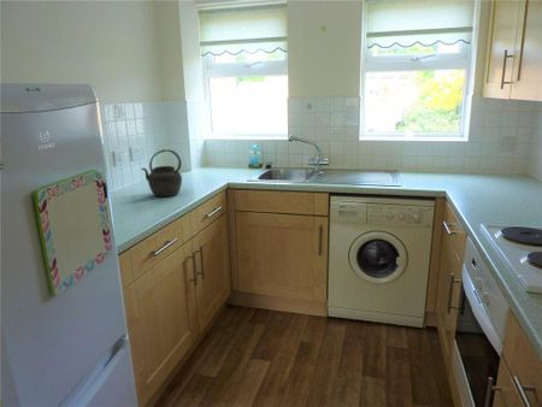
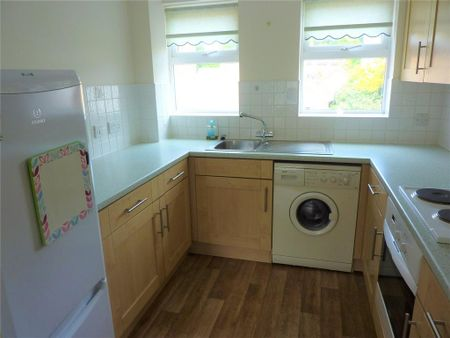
- kettle (160, 172)
